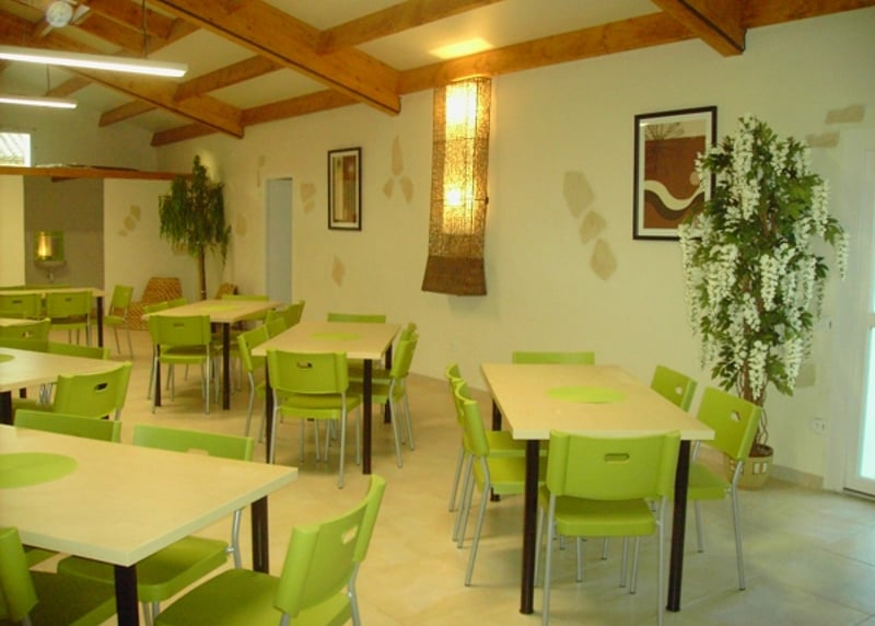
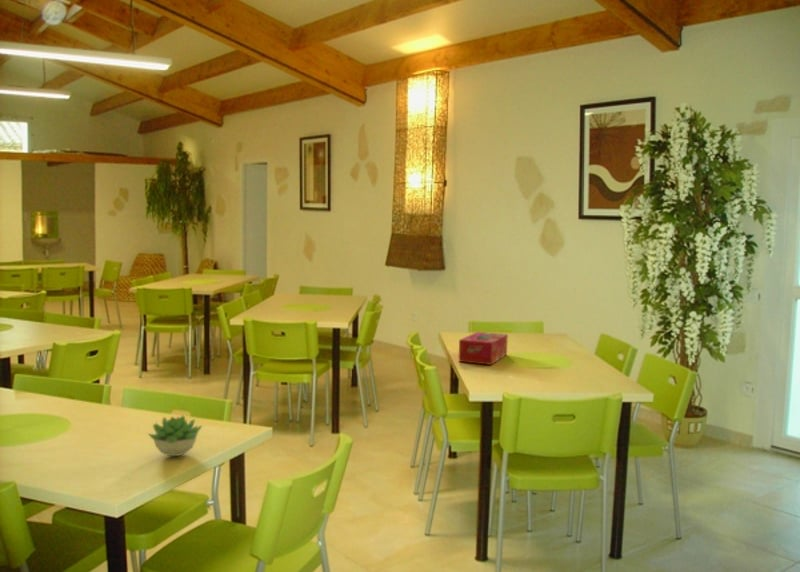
+ succulent plant (175, 436)
+ tissue box (483, 347)
